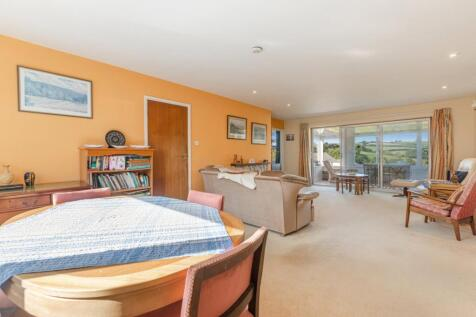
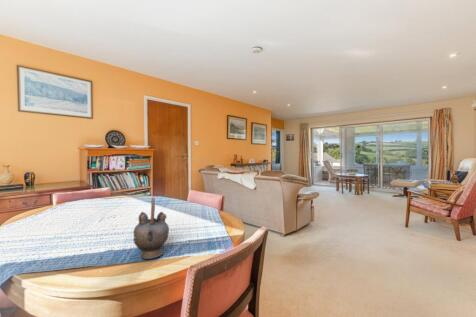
+ teapot (151, 227)
